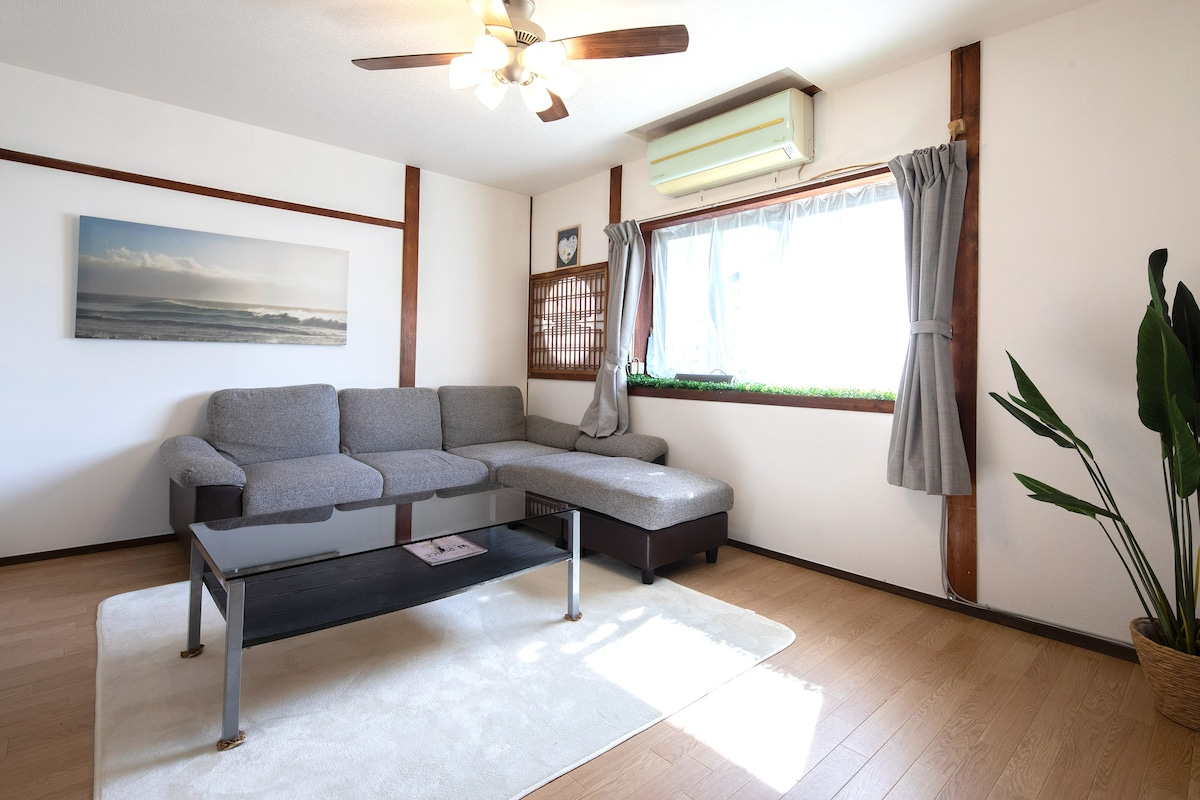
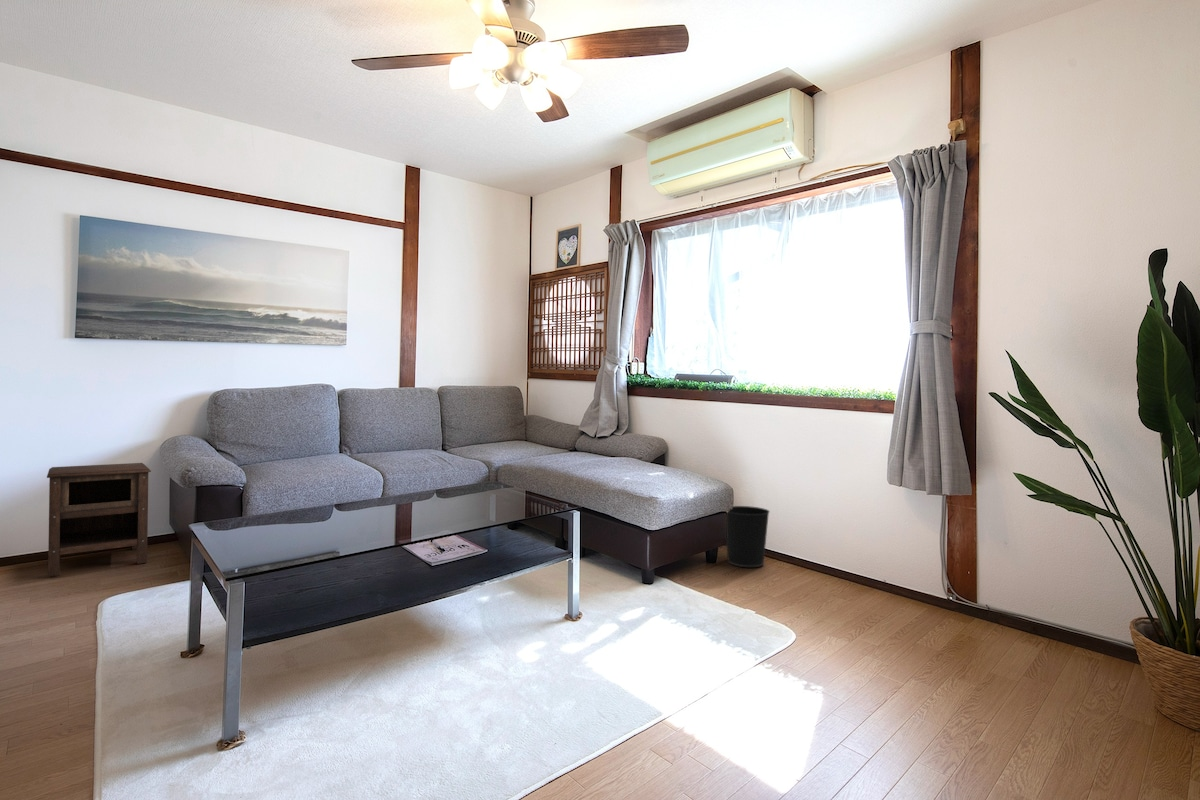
+ nightstand (99, 514)
+ wastebasket (745, 536)
